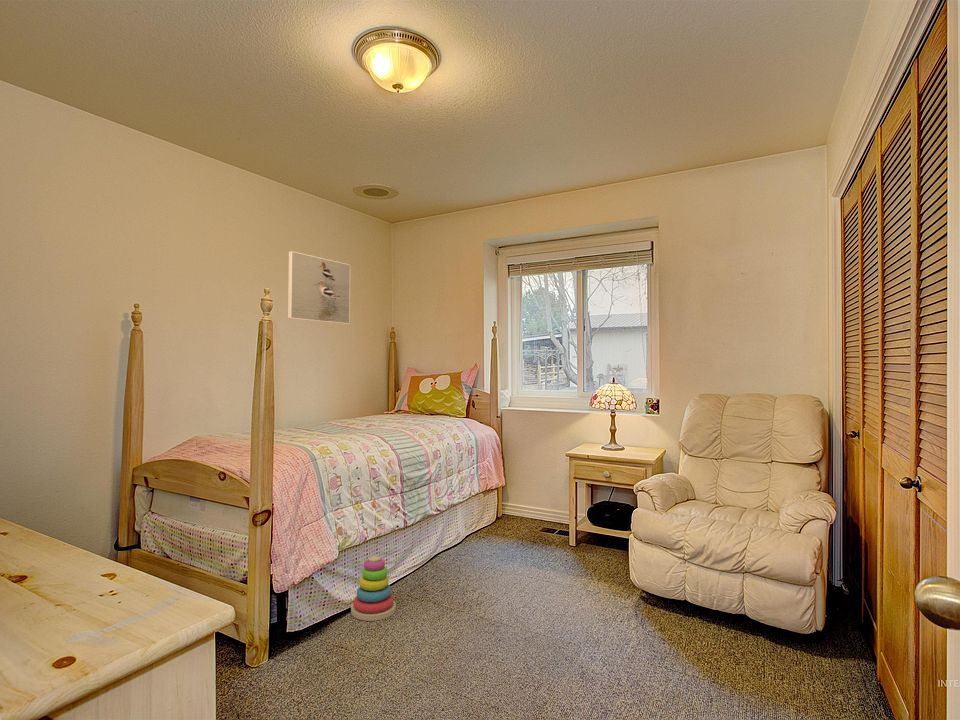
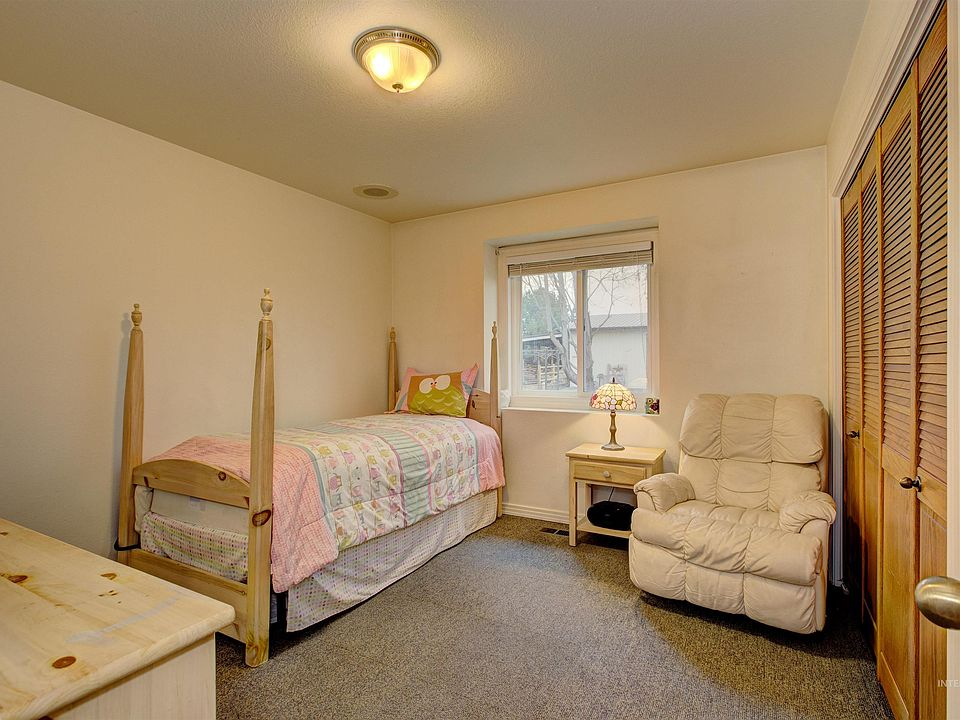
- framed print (321, 289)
- stacking toy (373, 584)
